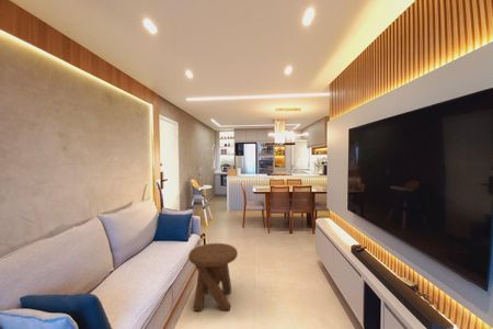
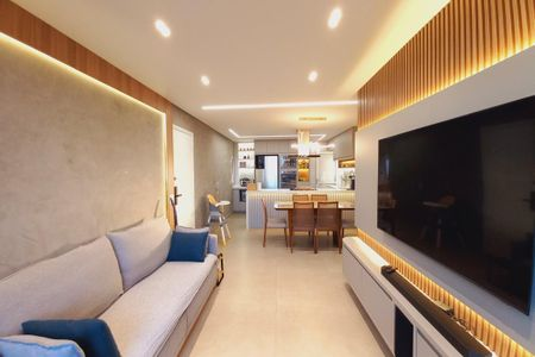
- music stool (213, 275)
